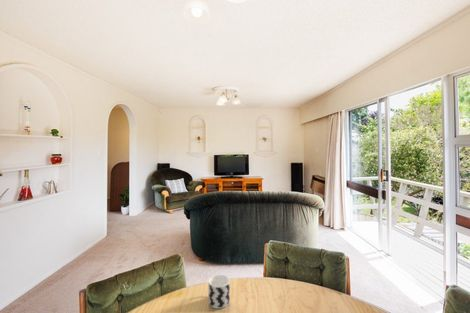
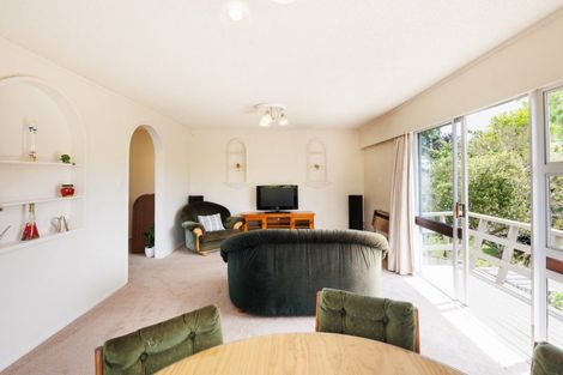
- cup (219, 288)
